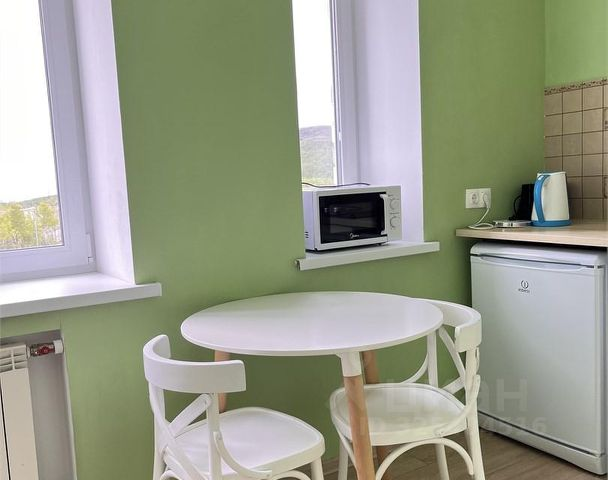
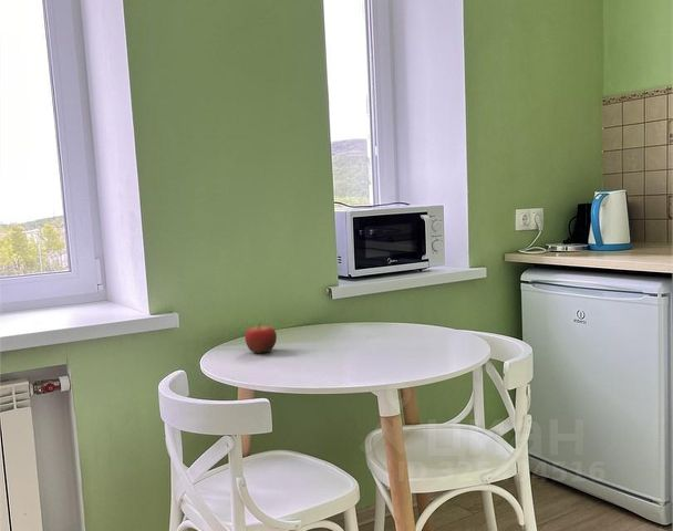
+ fruit (260, 336)
